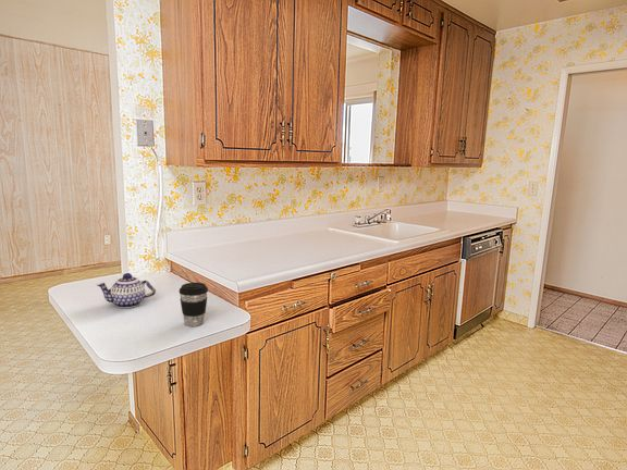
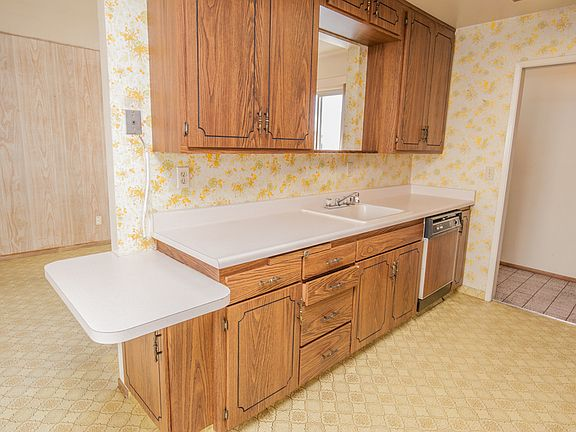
- teapot (126, 288)
- coffee cup (194, 304)
